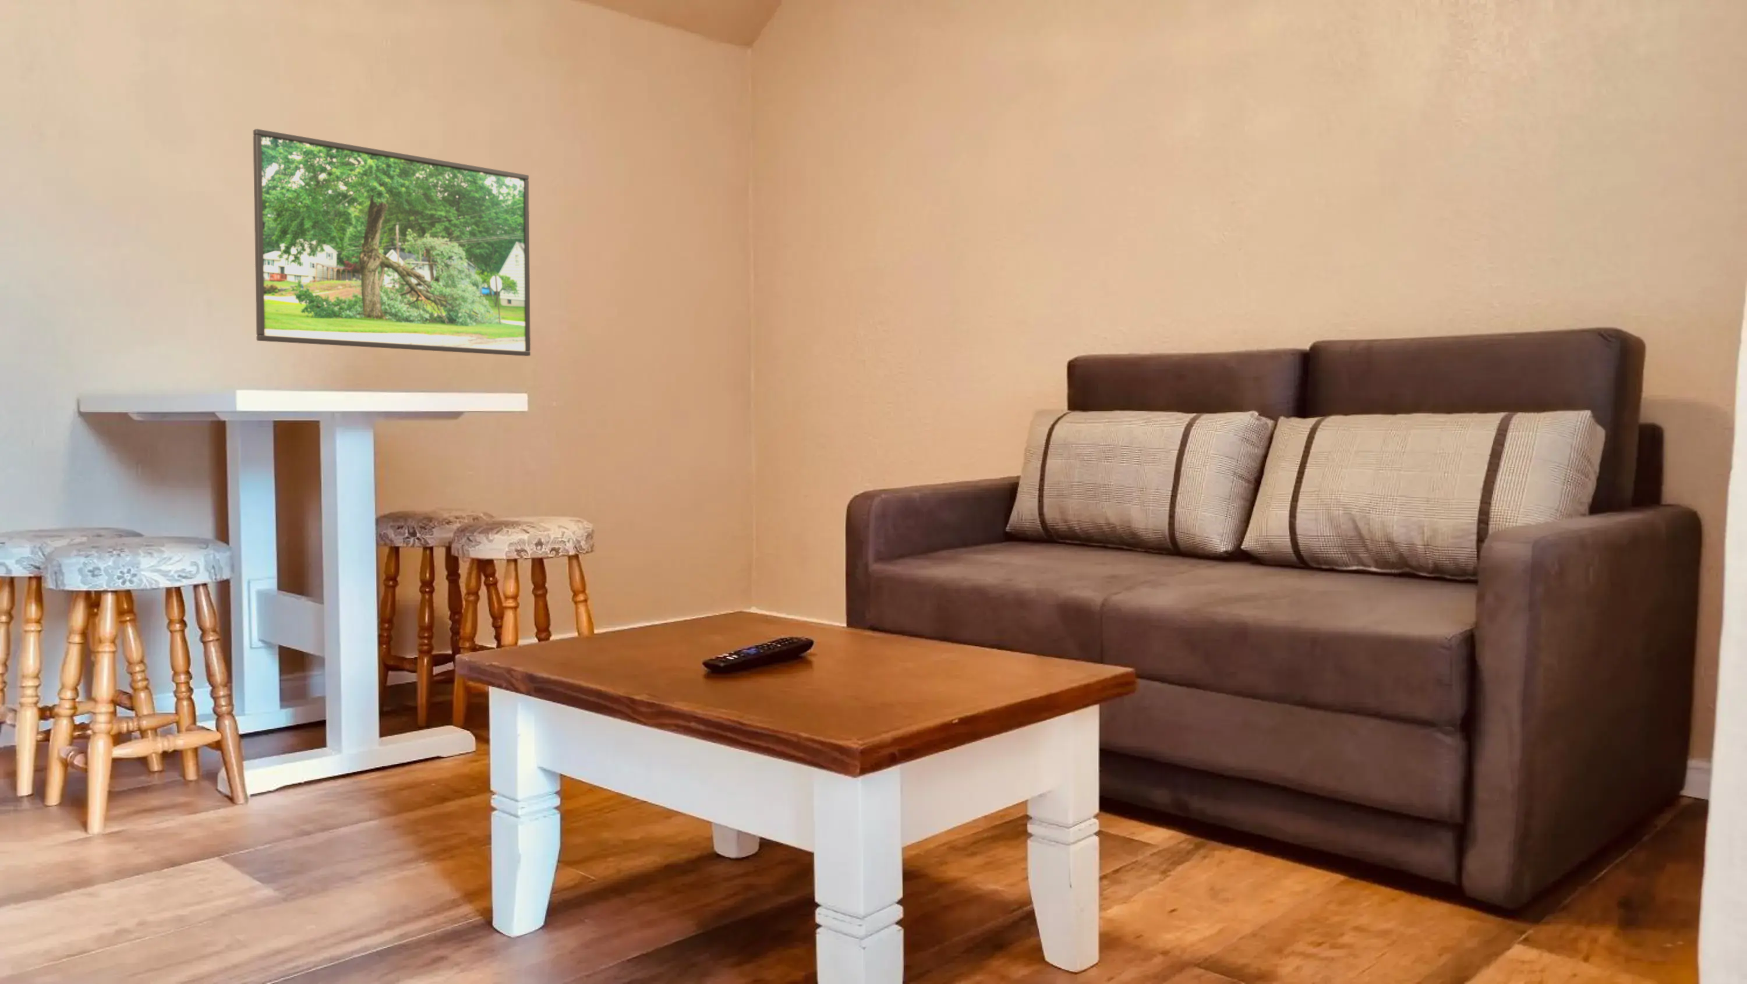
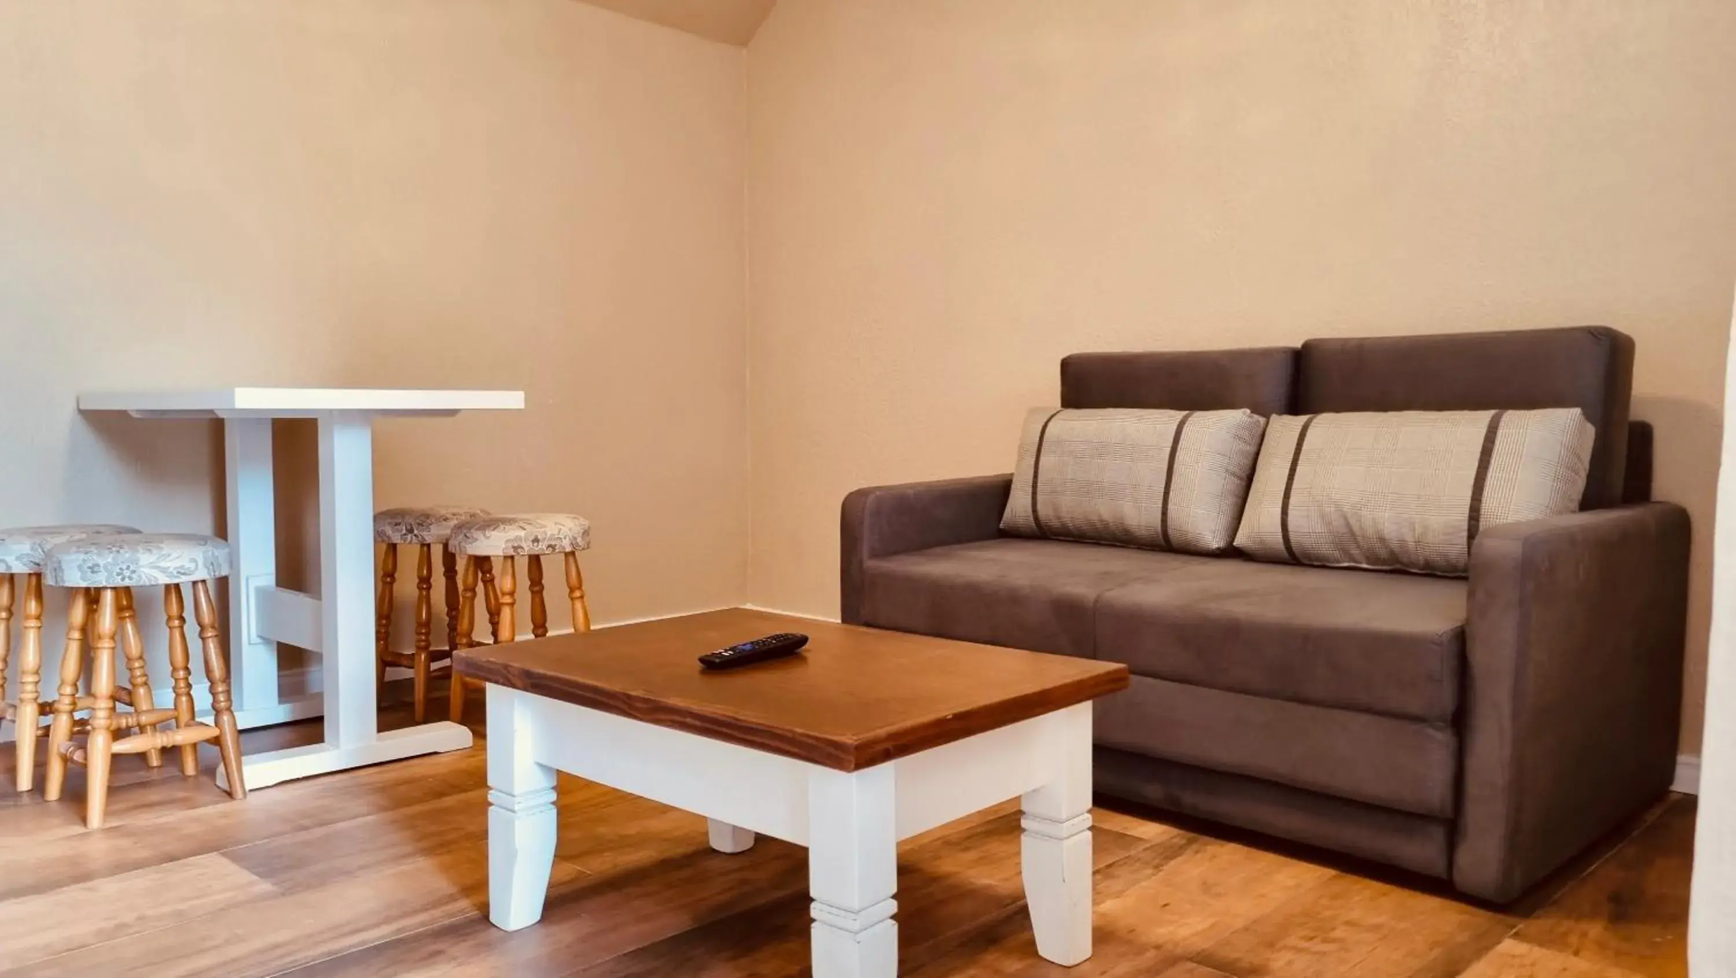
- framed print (402, 252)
